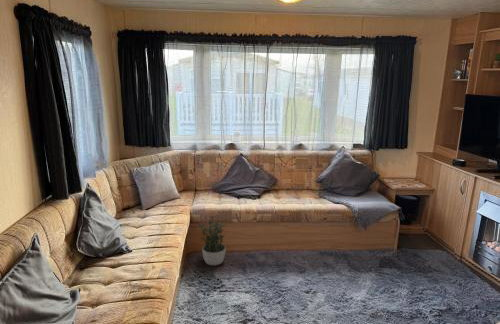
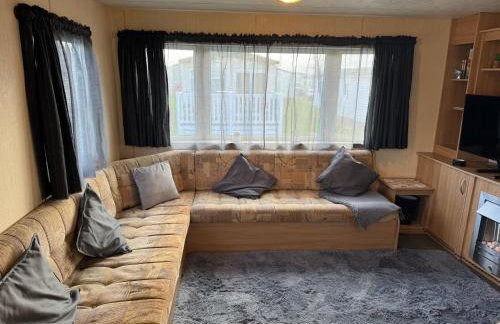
- potted plant (212, 240)
